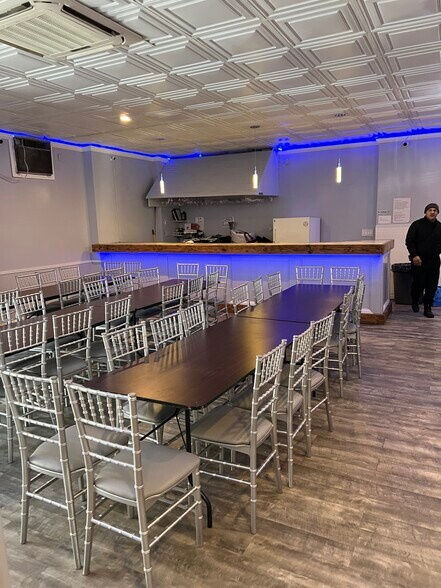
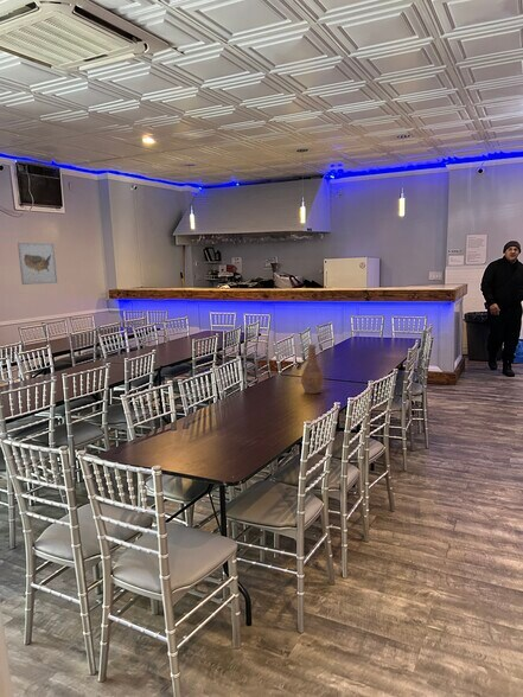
+ vase (312, 367)
+ wall art (38, 263)
